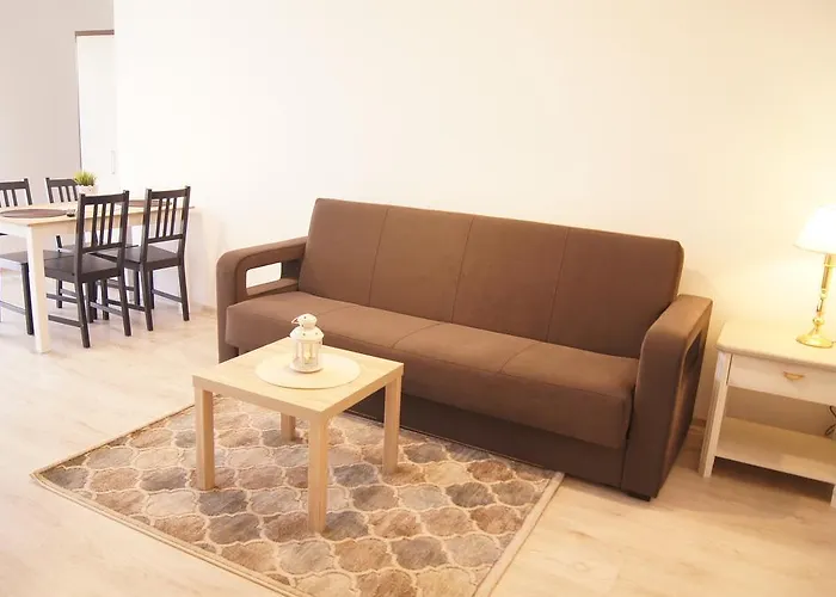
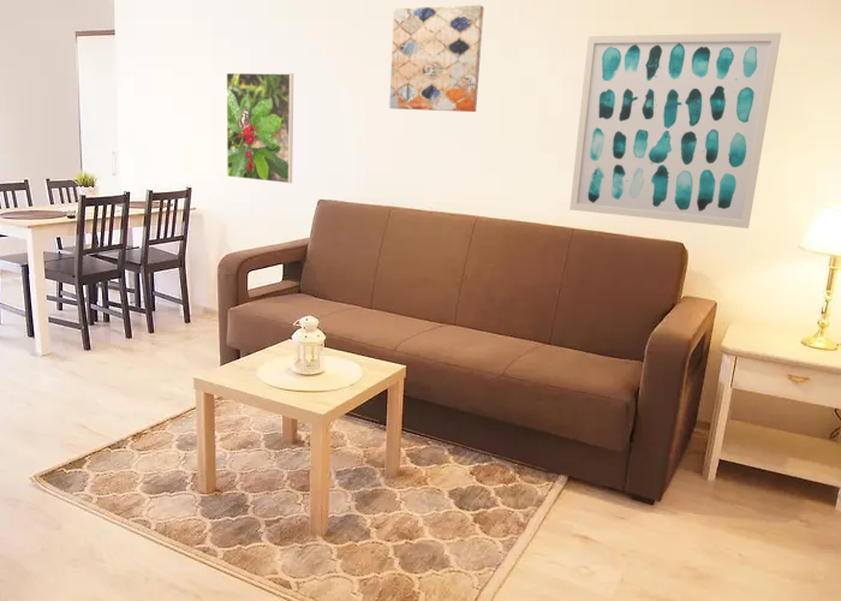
+ wall art (434, 59)
+ wall art (666, 129)
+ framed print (258, 127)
